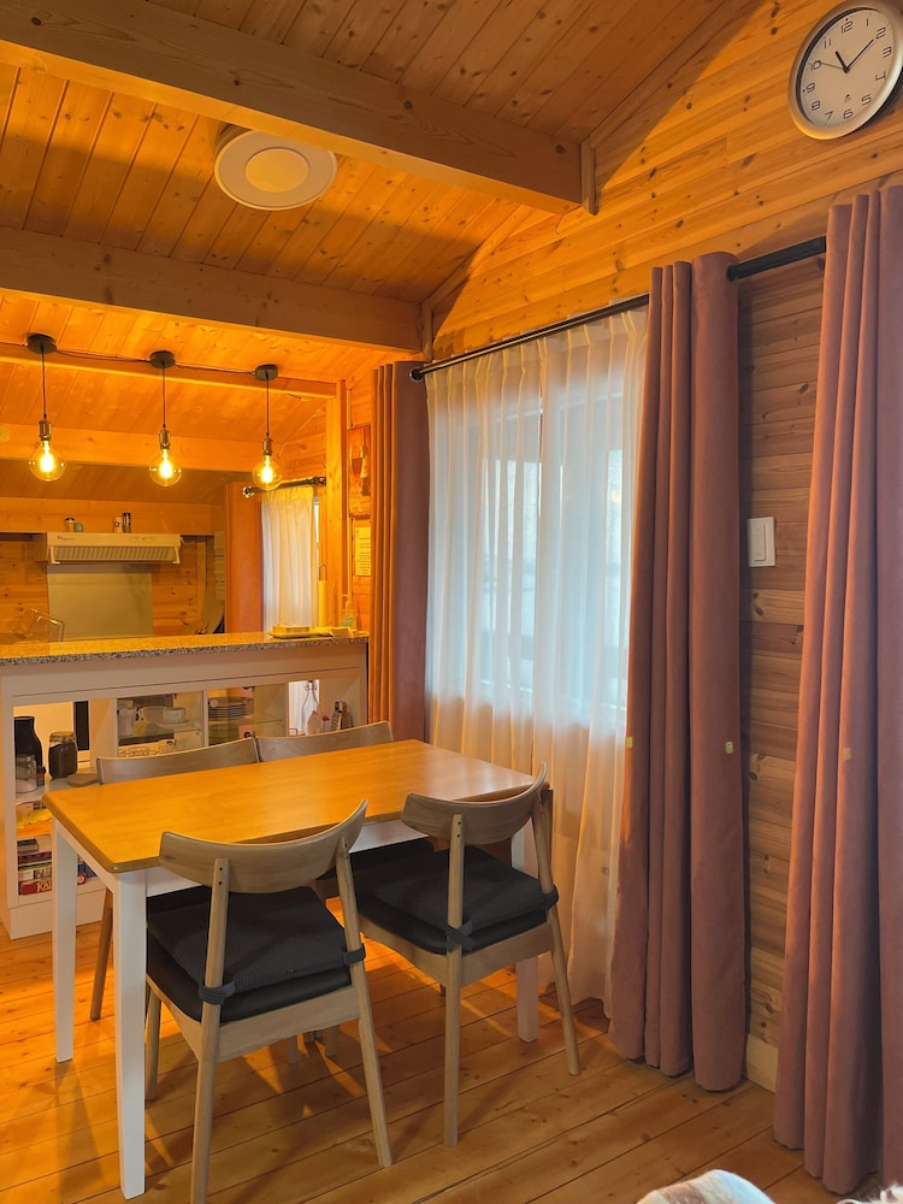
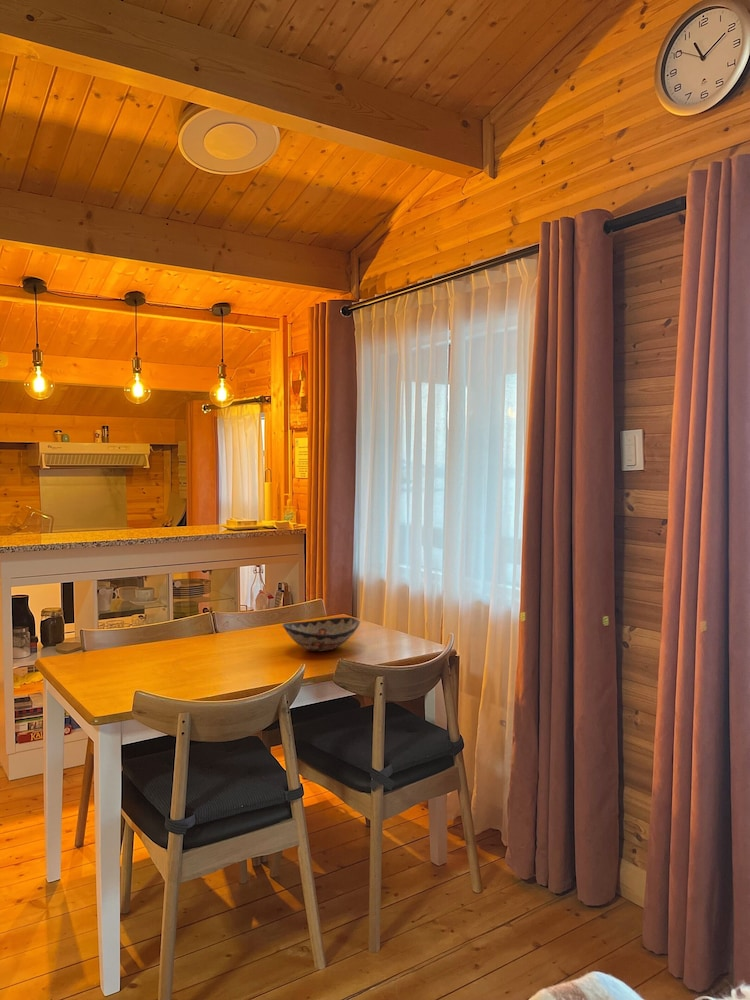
+ decorative bowl (321, 635)
